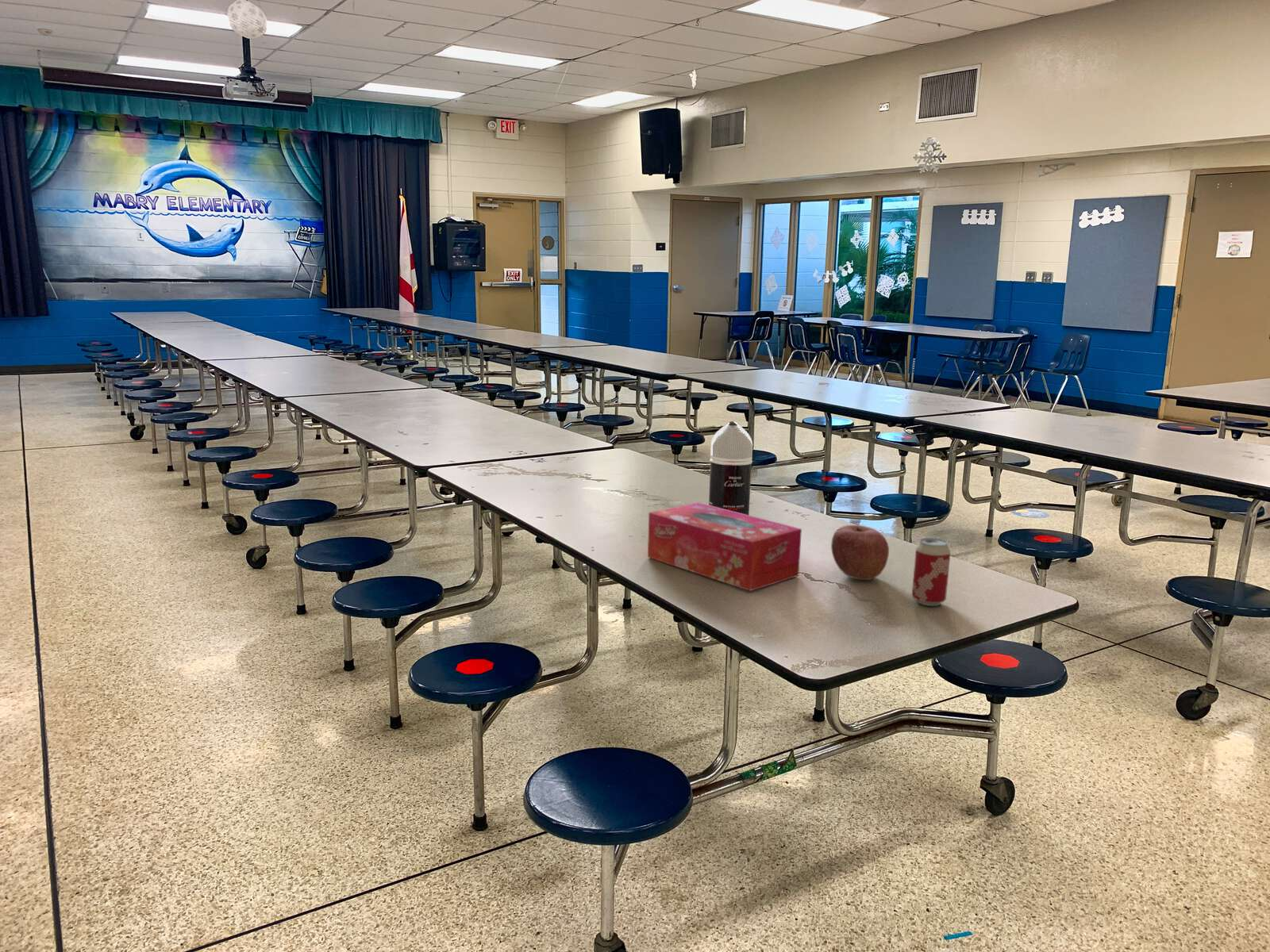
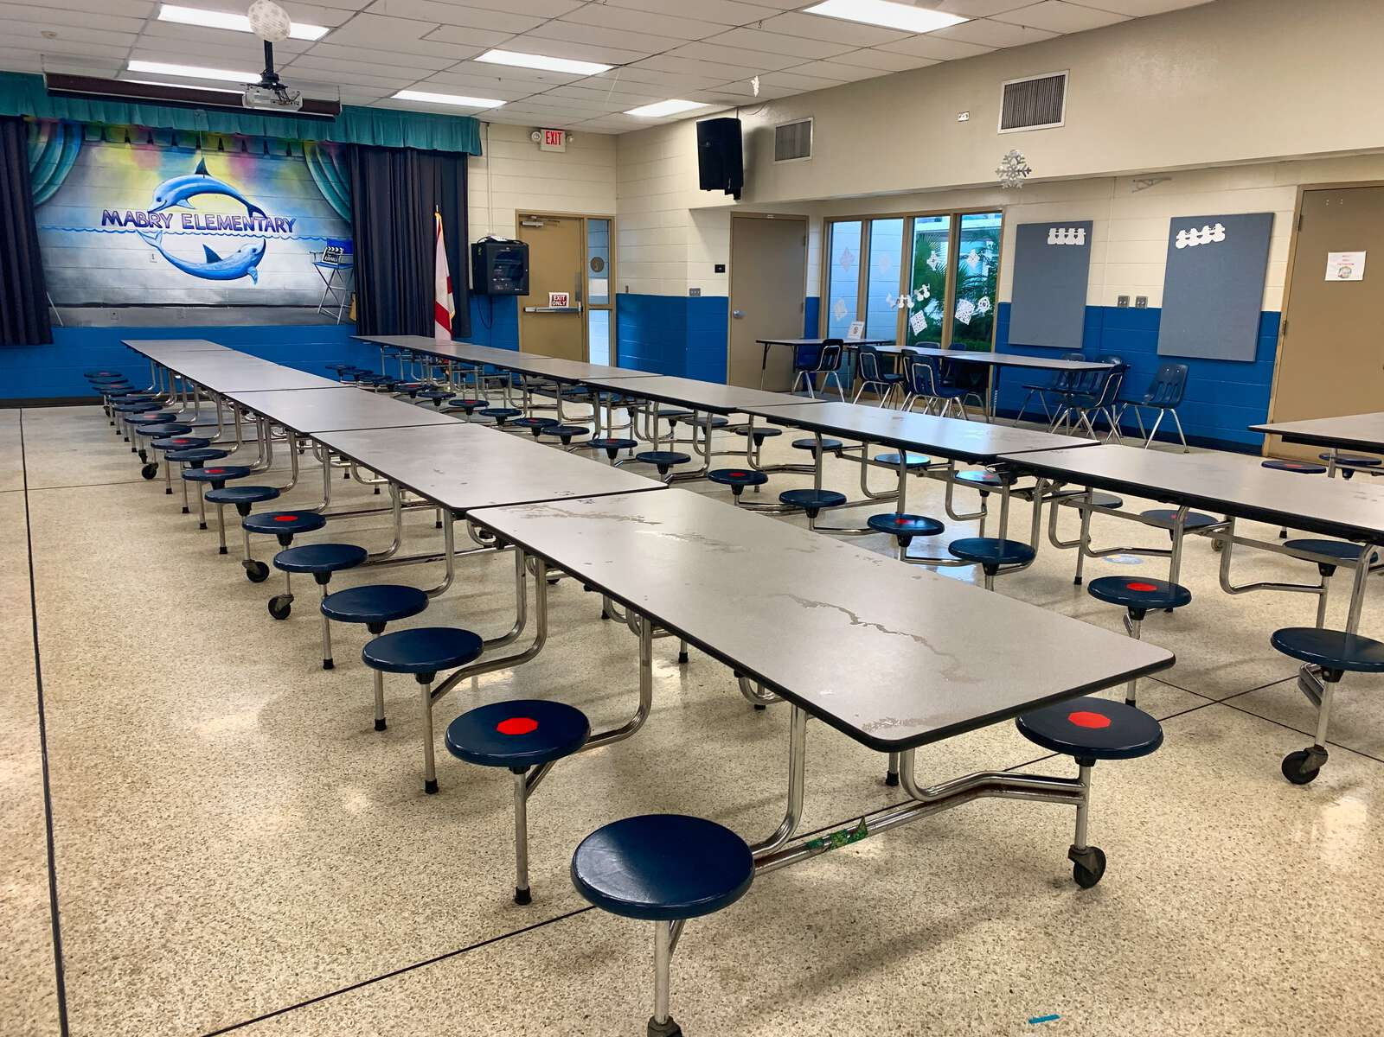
- beverage can (931, 571)
- apple (859, 552)
- tissue box (722, 543)
- spray bottle (730, 472)
